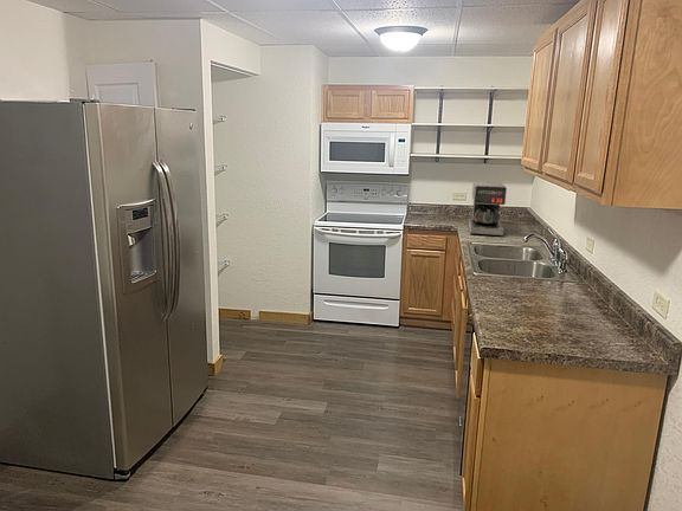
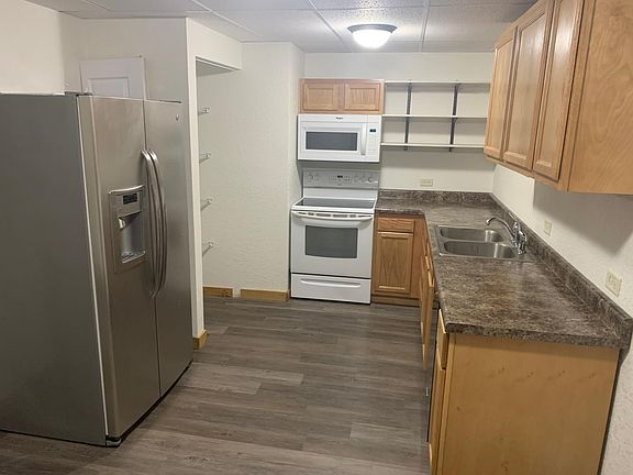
- coffee maker (487, 207)
